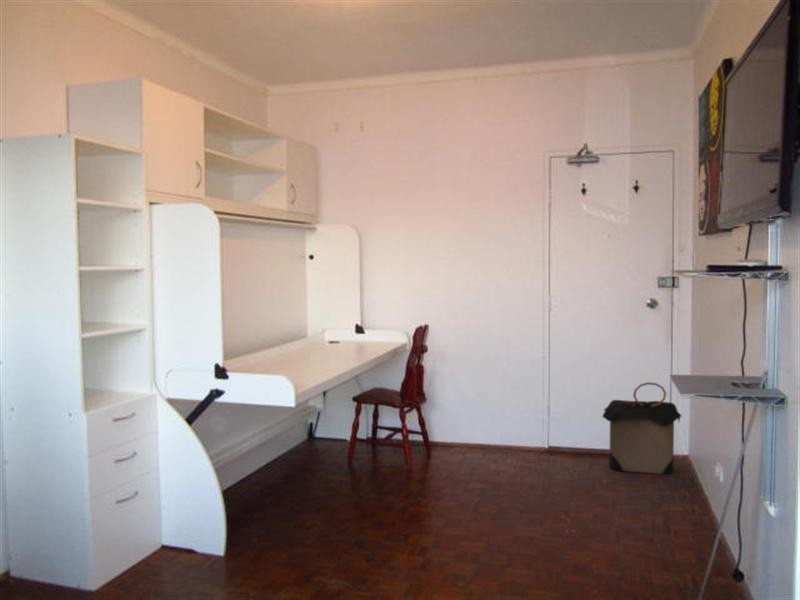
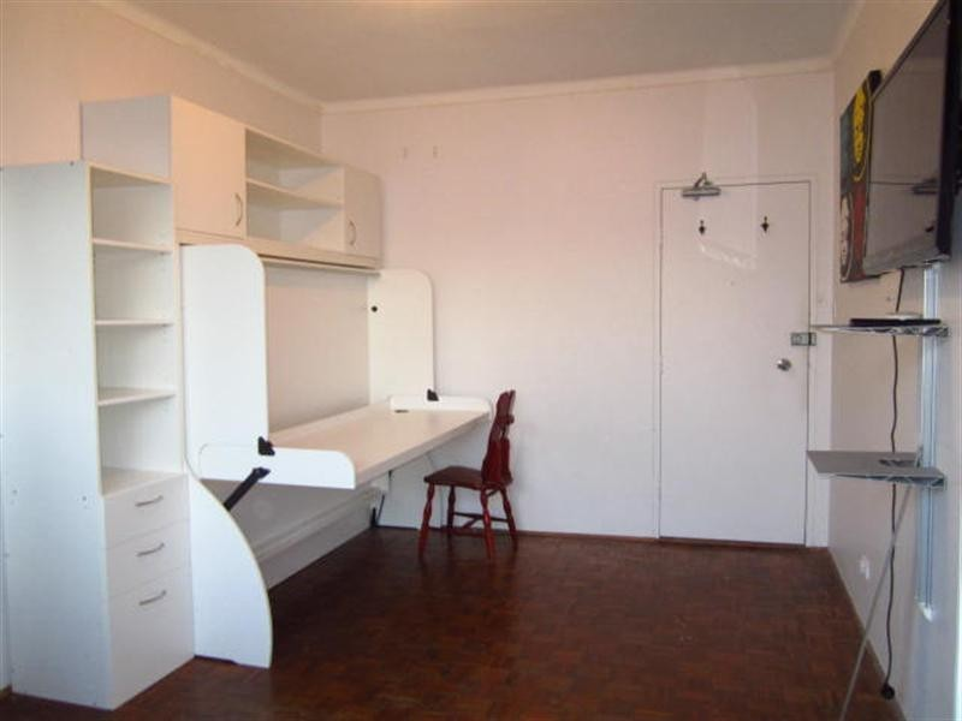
- laundry hamper (640, 426)
